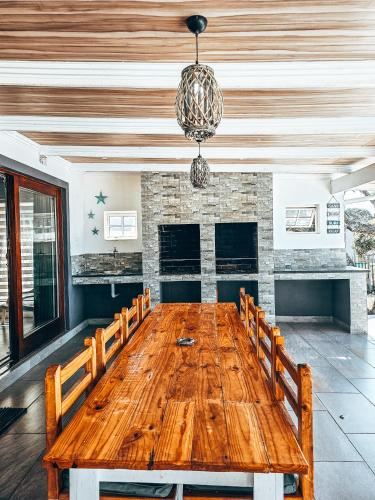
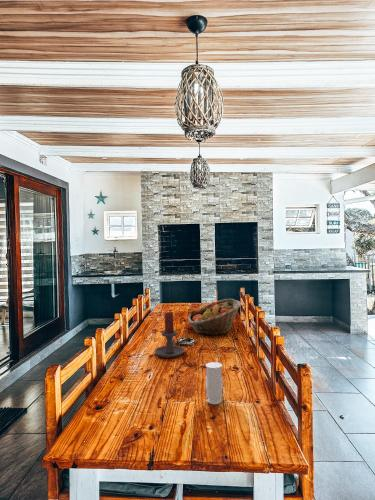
+ fruit basket (214, 315)
+ candle (214, 383)
+ candle holder (170, 331)
